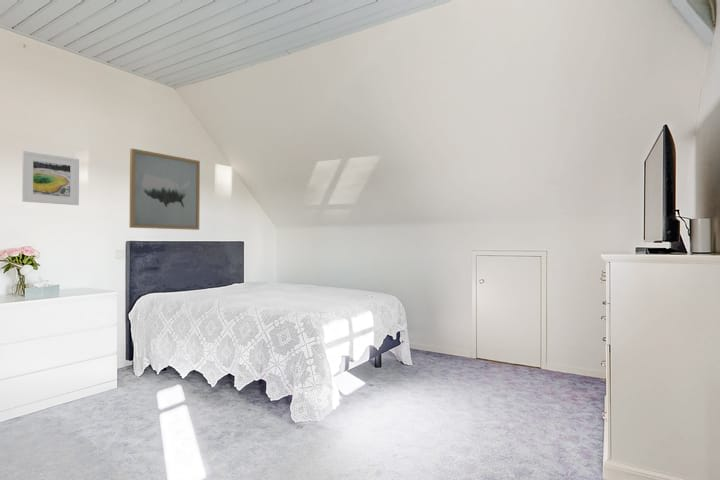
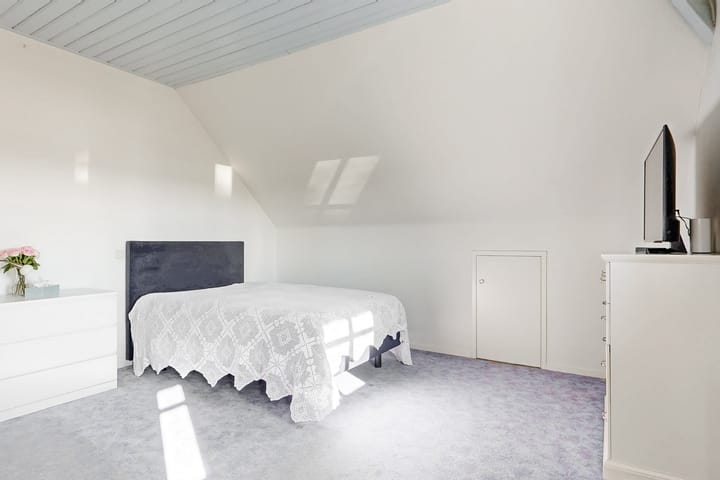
- wall art (167, 192)
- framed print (52, 179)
